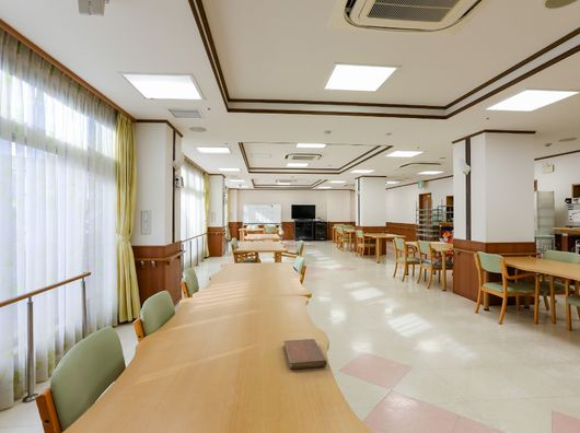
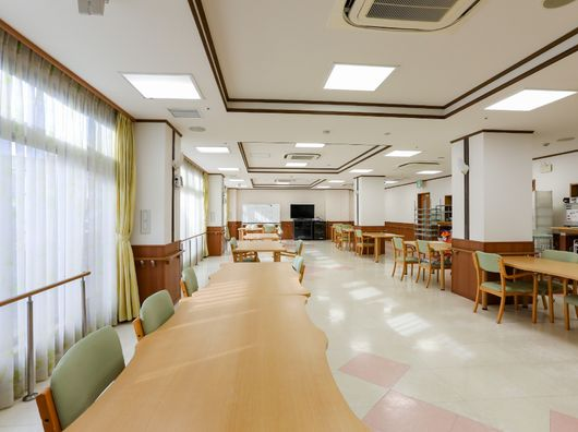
- notebook (303, 352)
